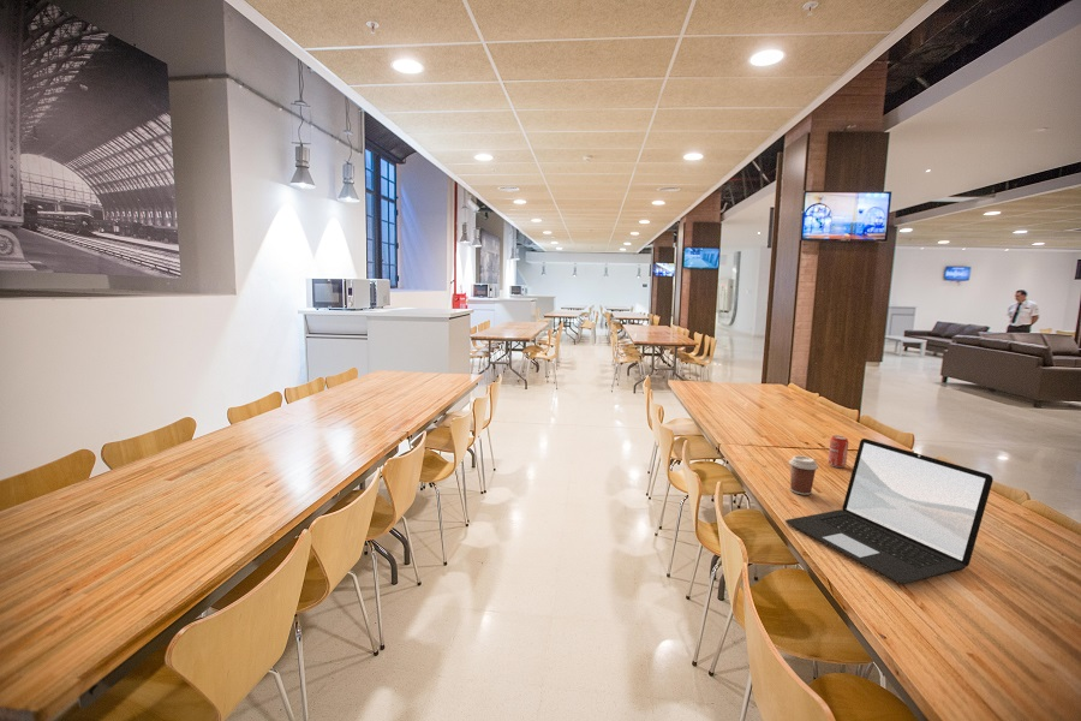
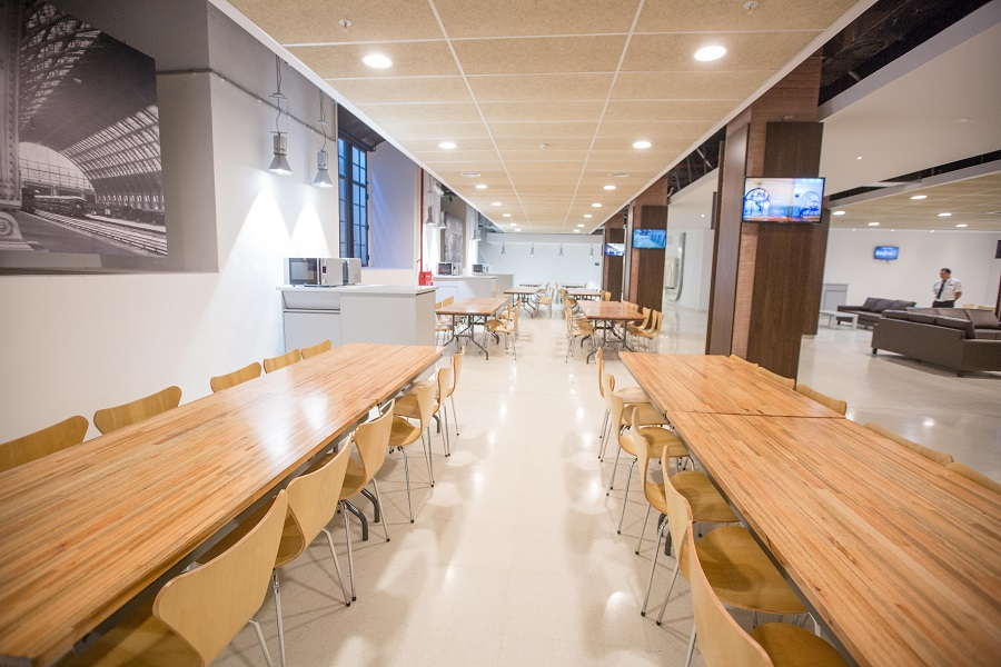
- laptop (878, 501)
- beverage can (837, 451)
- coffee cup (801, 475)
